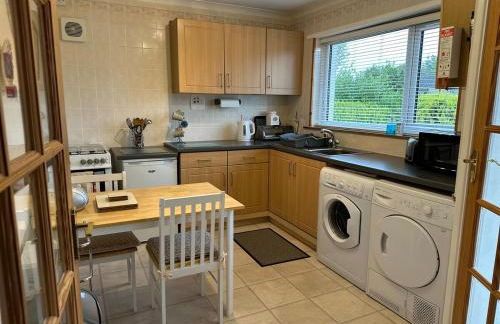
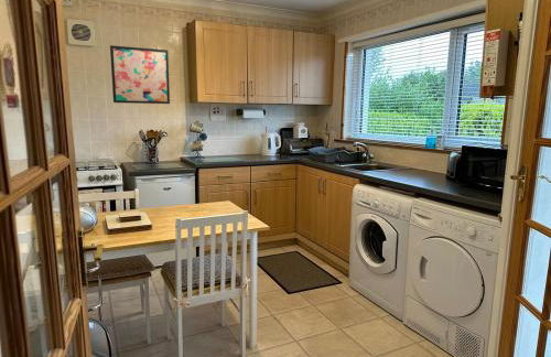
+ wall art (141, 75)
